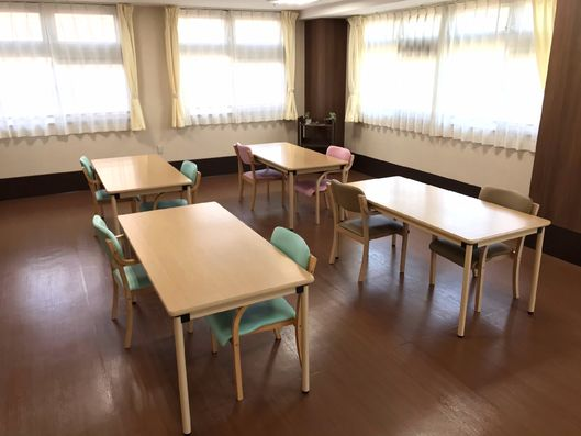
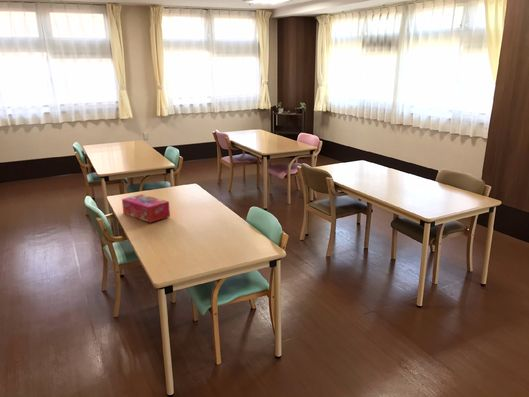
+ tissue box (145, 207)
